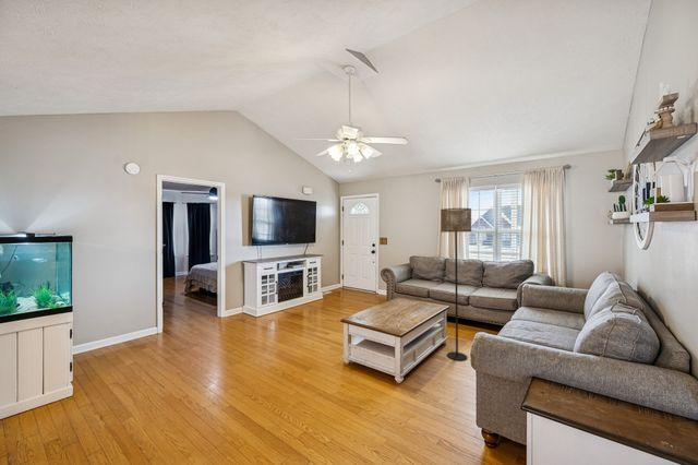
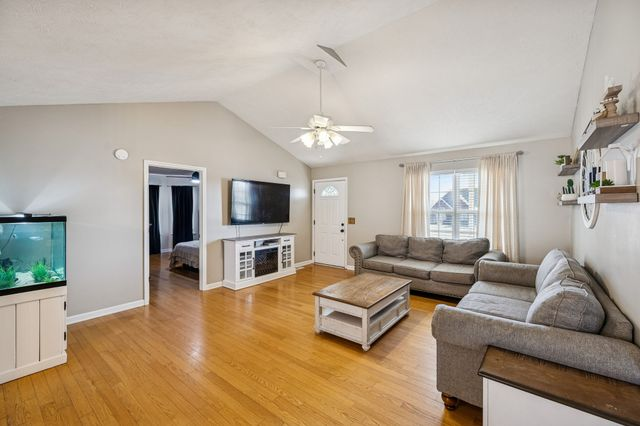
- floor lamp (456, 283)
